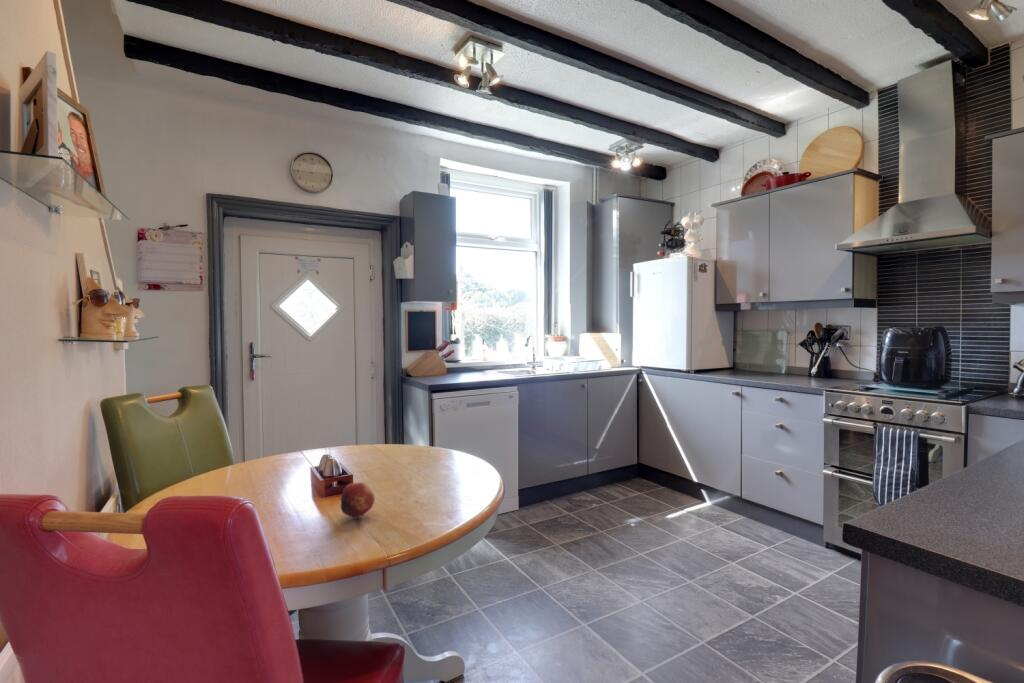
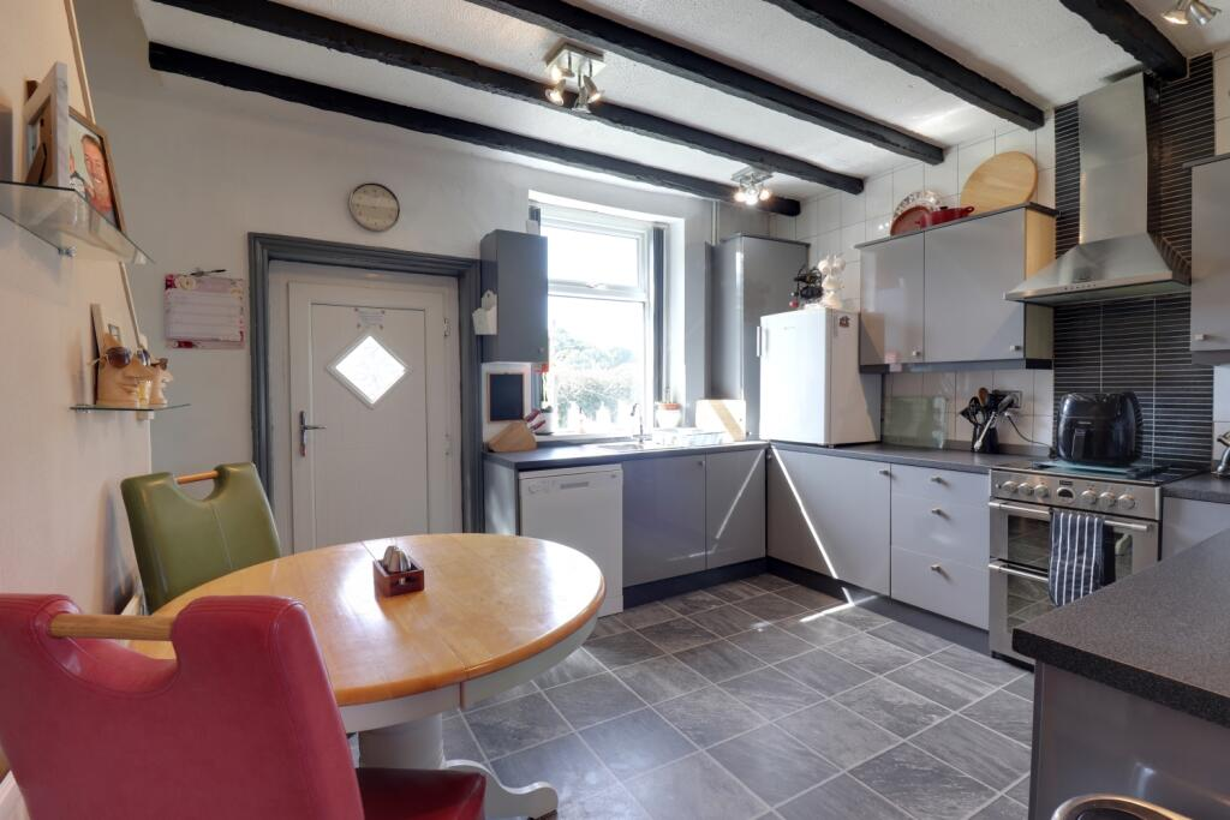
- fruit (357, 500)
